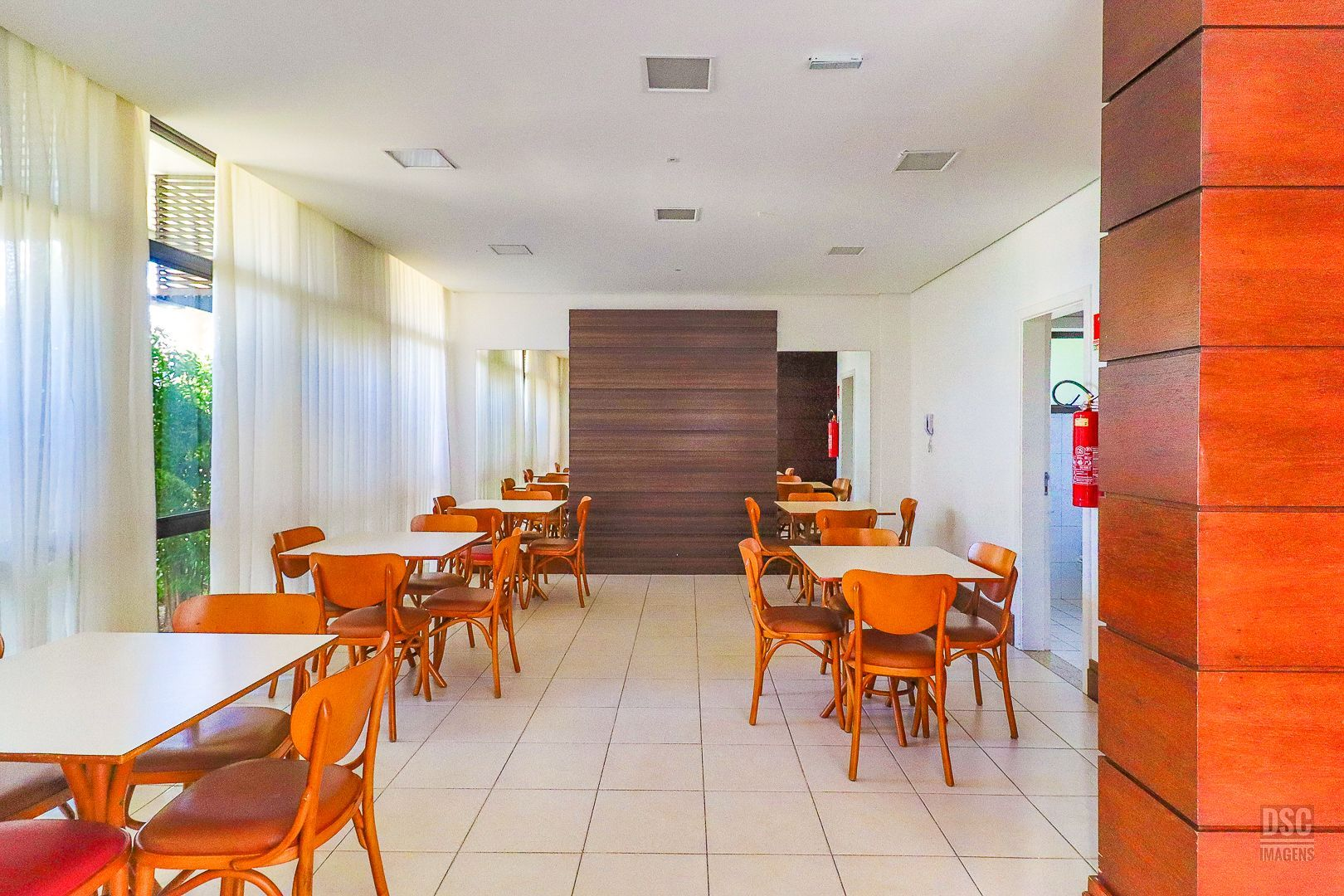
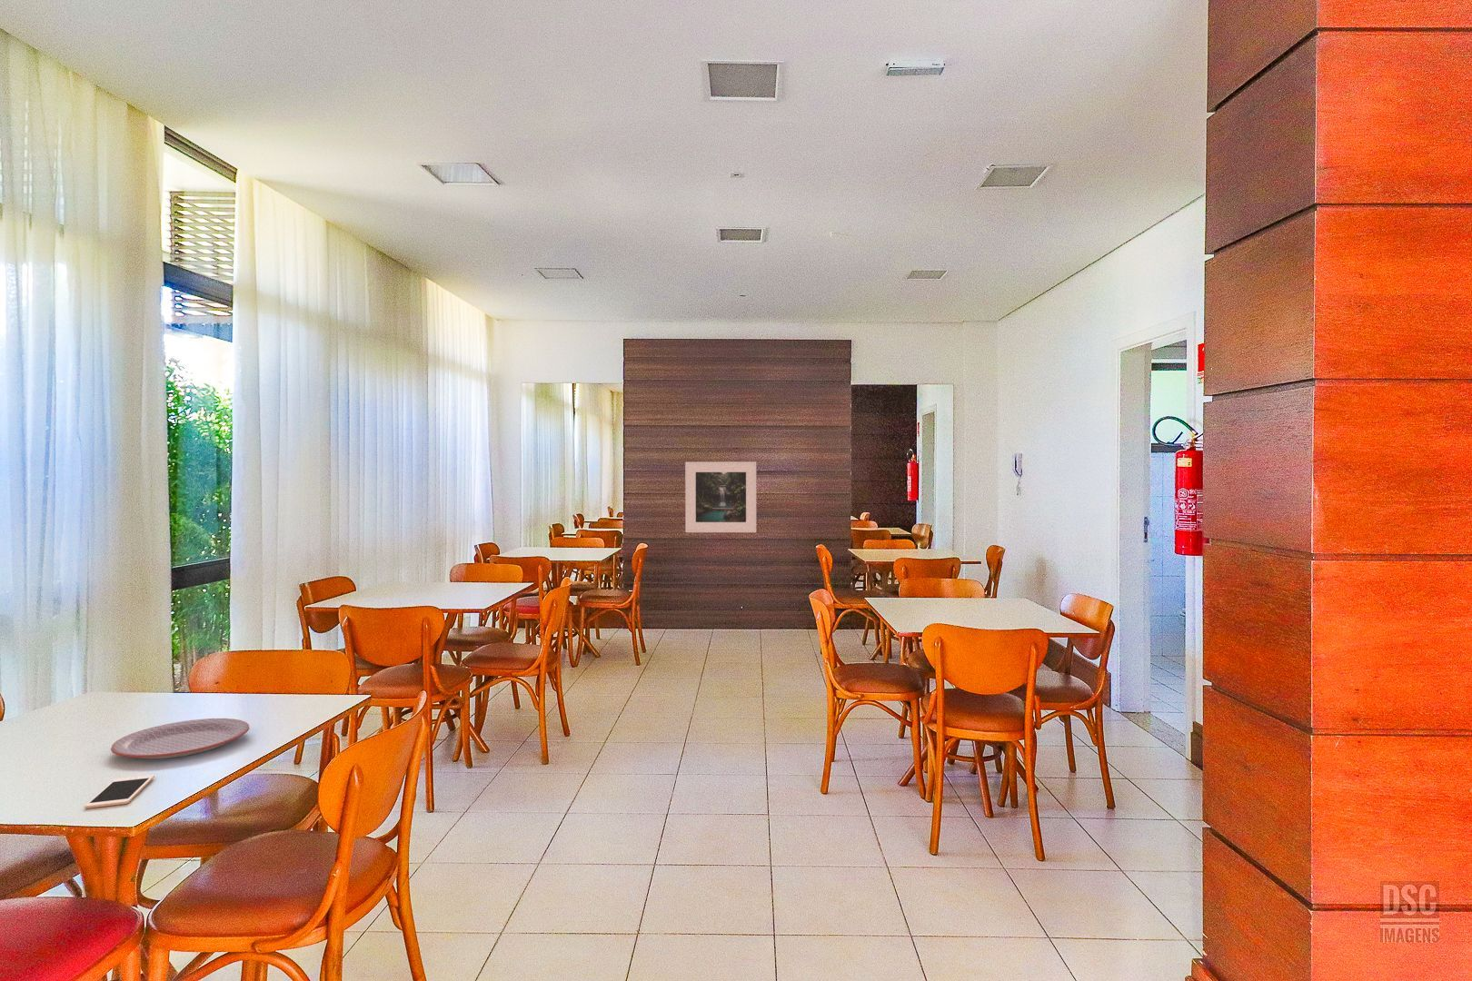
+ plate (183, 739)
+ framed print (721, 497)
+ cell phone (120, 790)
